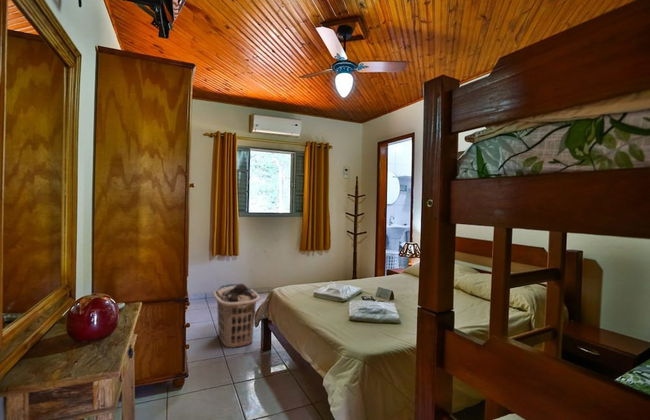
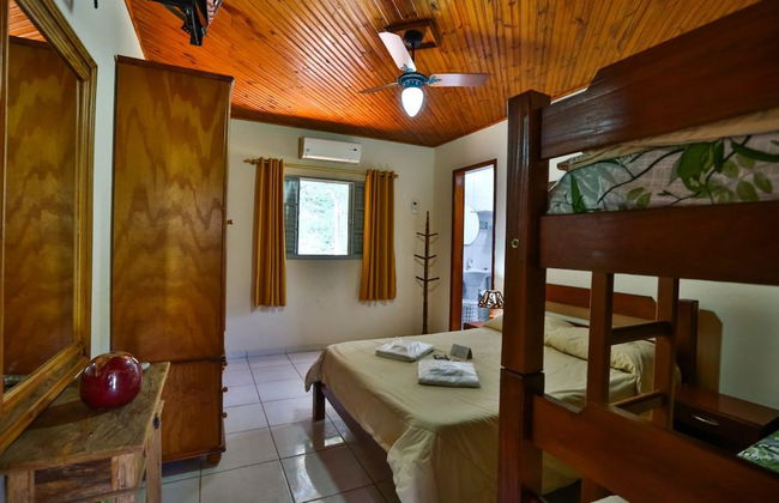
- clothes hamper (236, 311)
